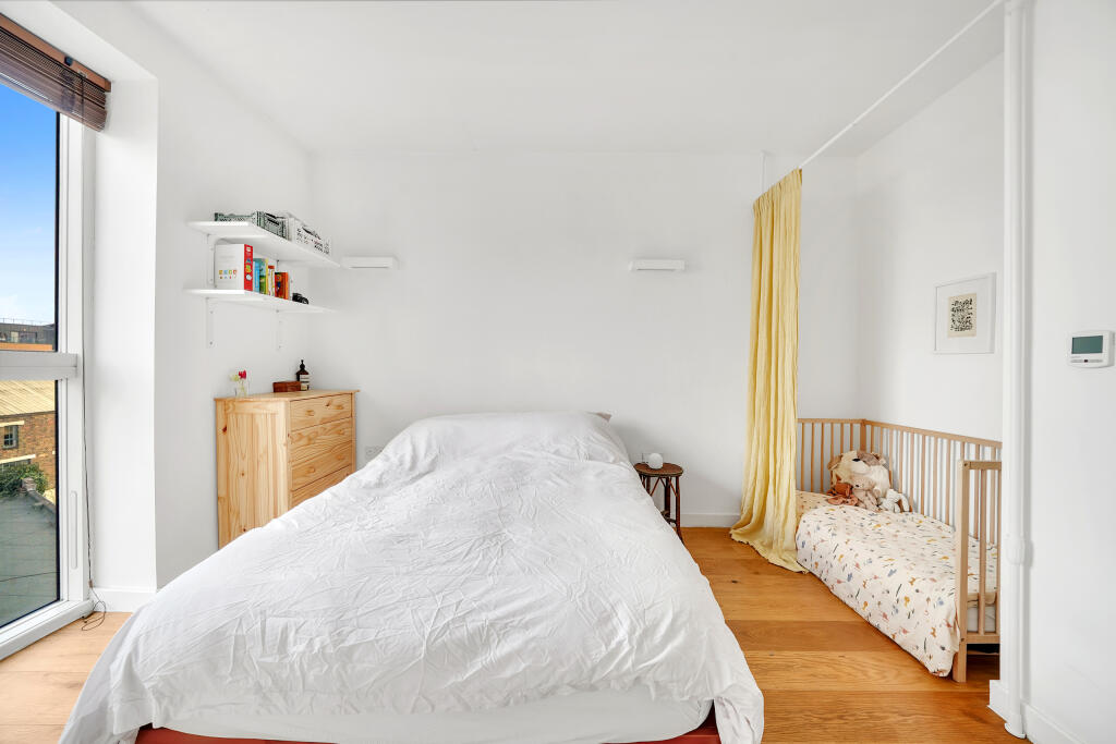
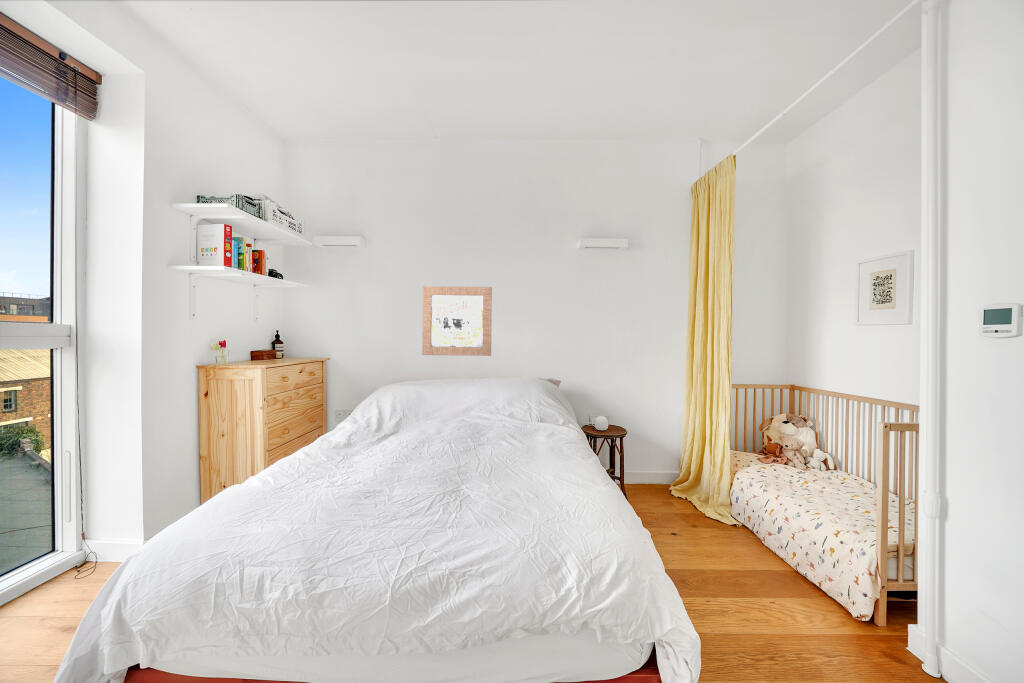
+ wall art (457, 321)
